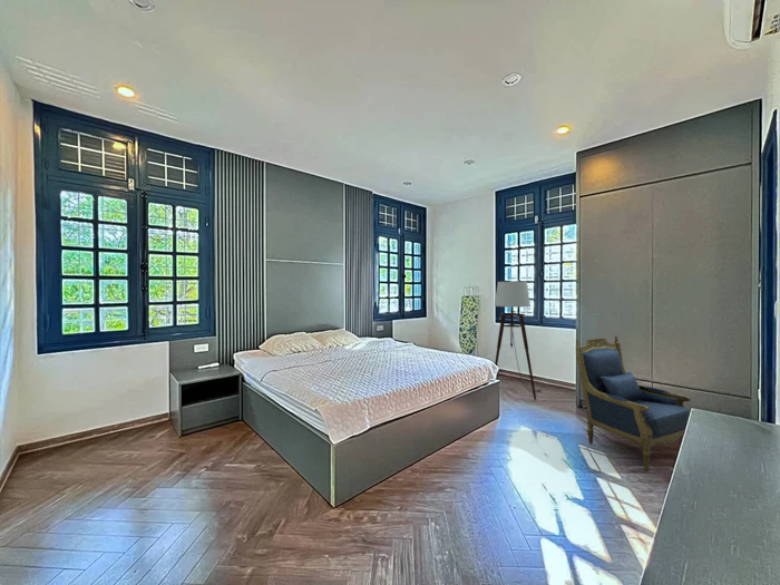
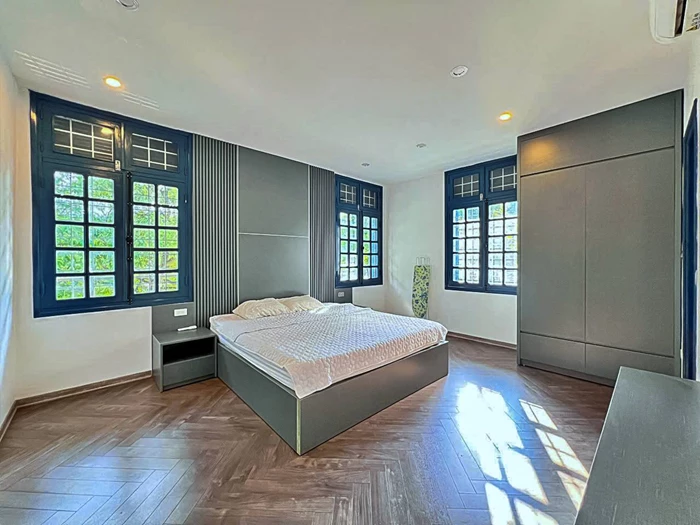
- armchair (631, 394)
- floor lamp (523, 338)
